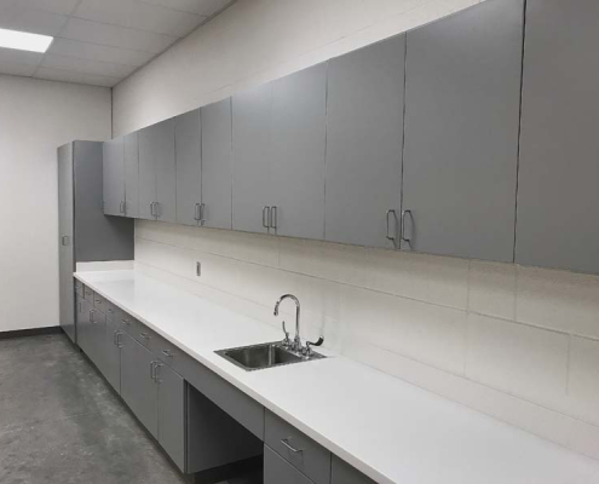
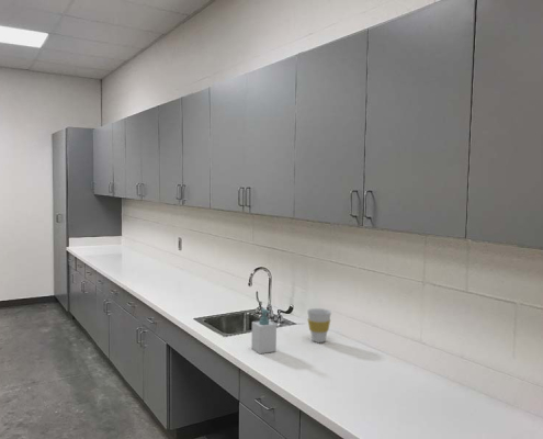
+ soap bottle (263, 329)
+ cup (318, 326)
